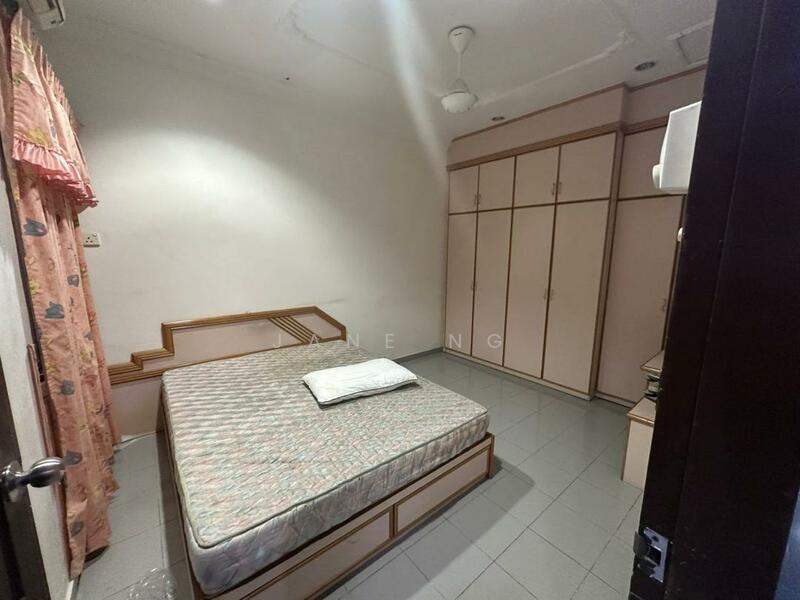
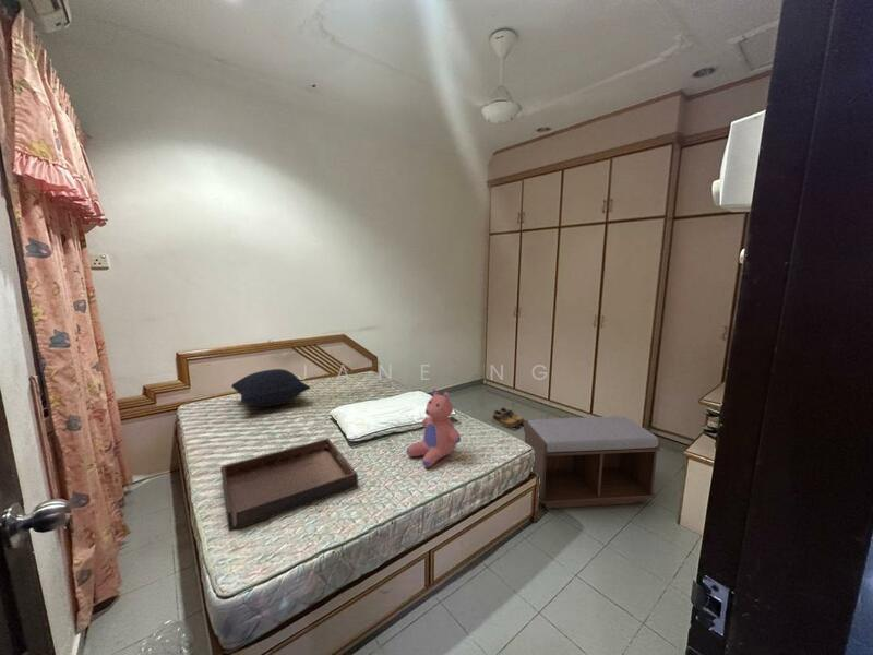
+ serving tray (288, 476)
+ bench (586, 458)
+ pillow (270, 386)
+ teddy bear (432, 424)
+ shoes (507, 416)
